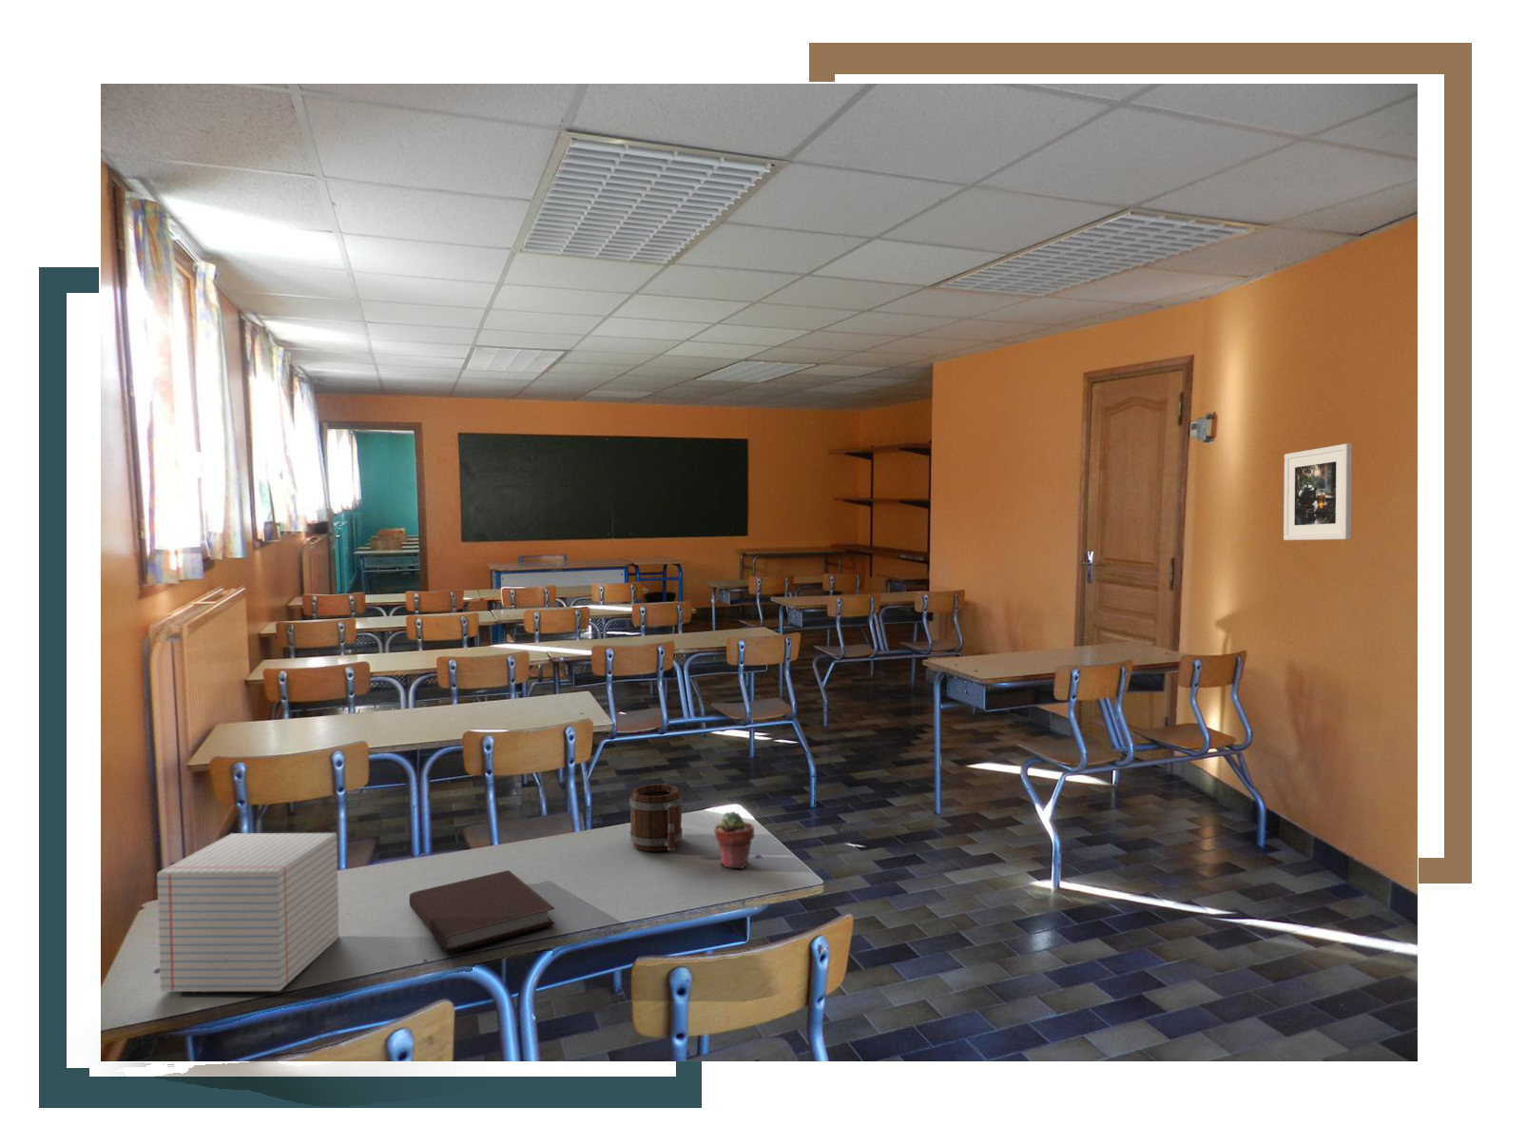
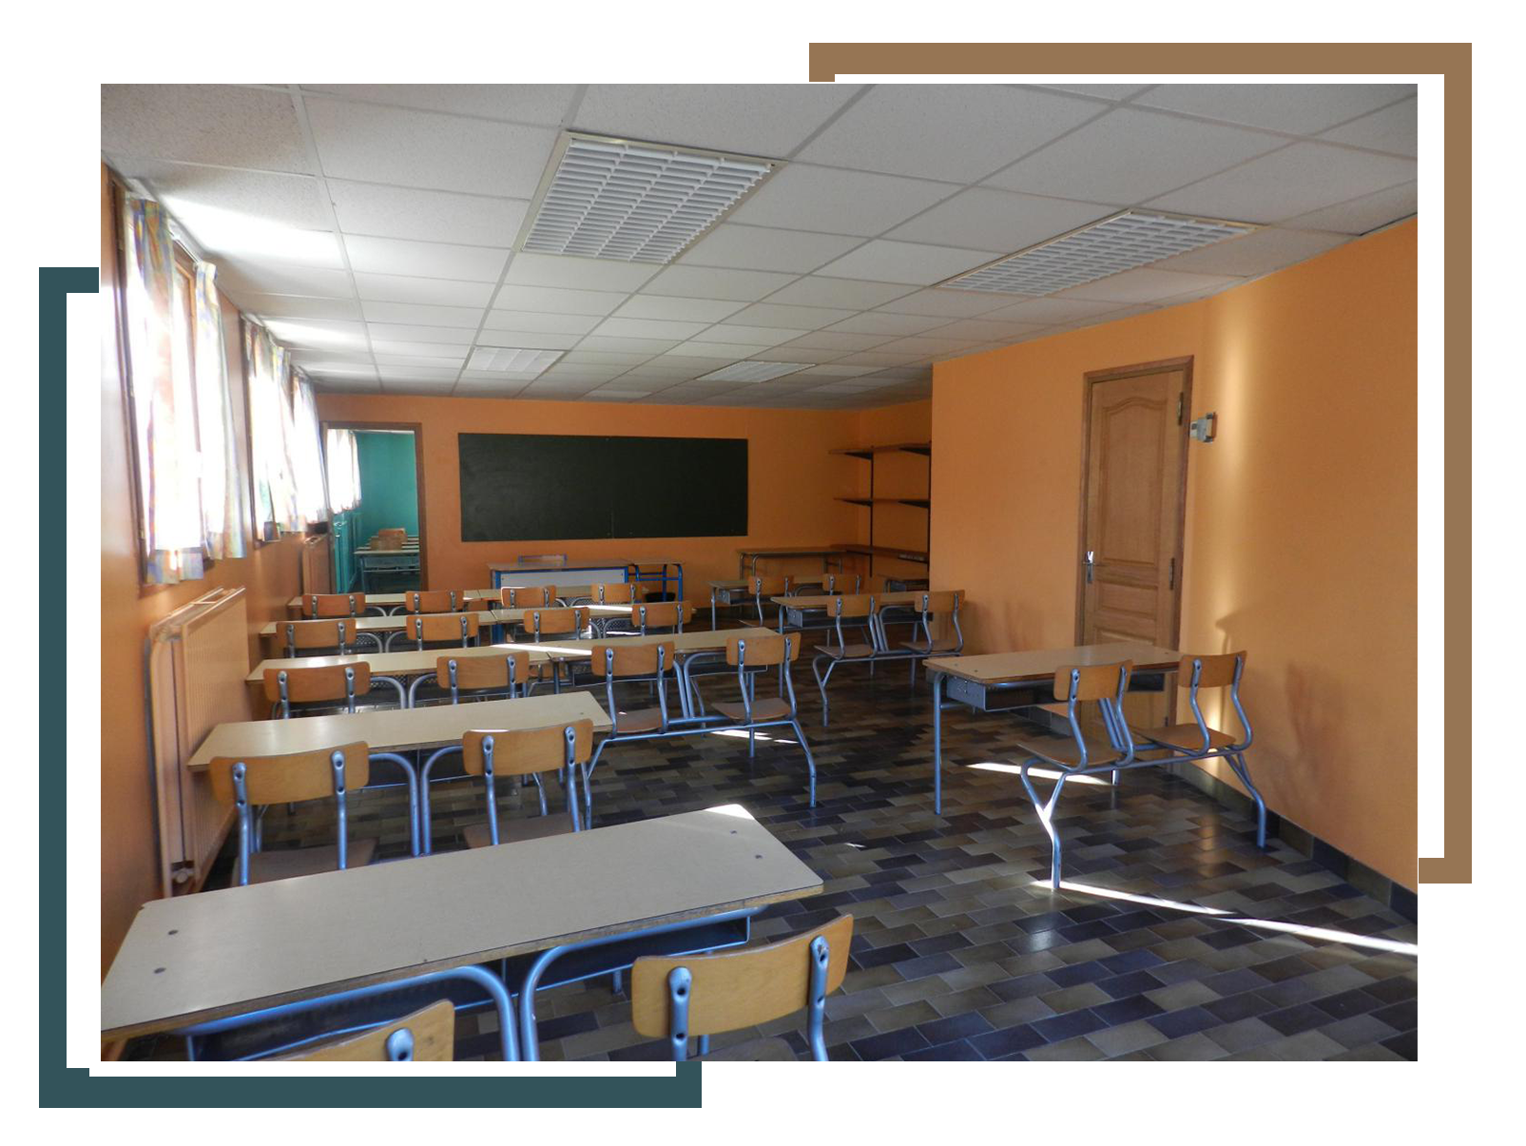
- notepad (254, 908)
- mug (658, 819)
- potted succulent (734, 837)
- notebook (480, 908)
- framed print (1315, 494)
